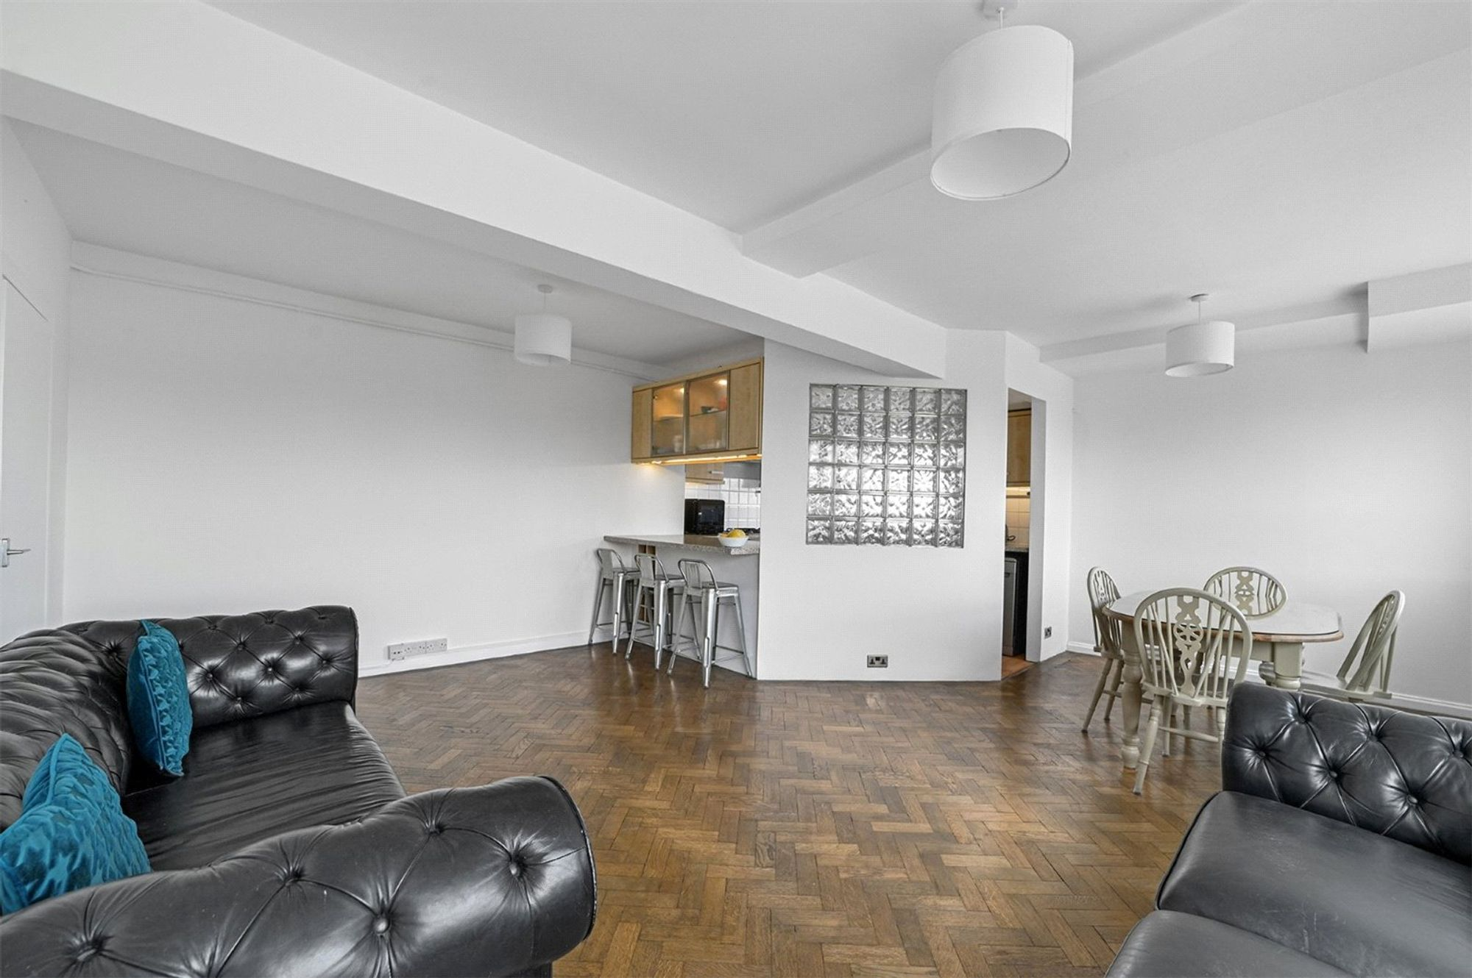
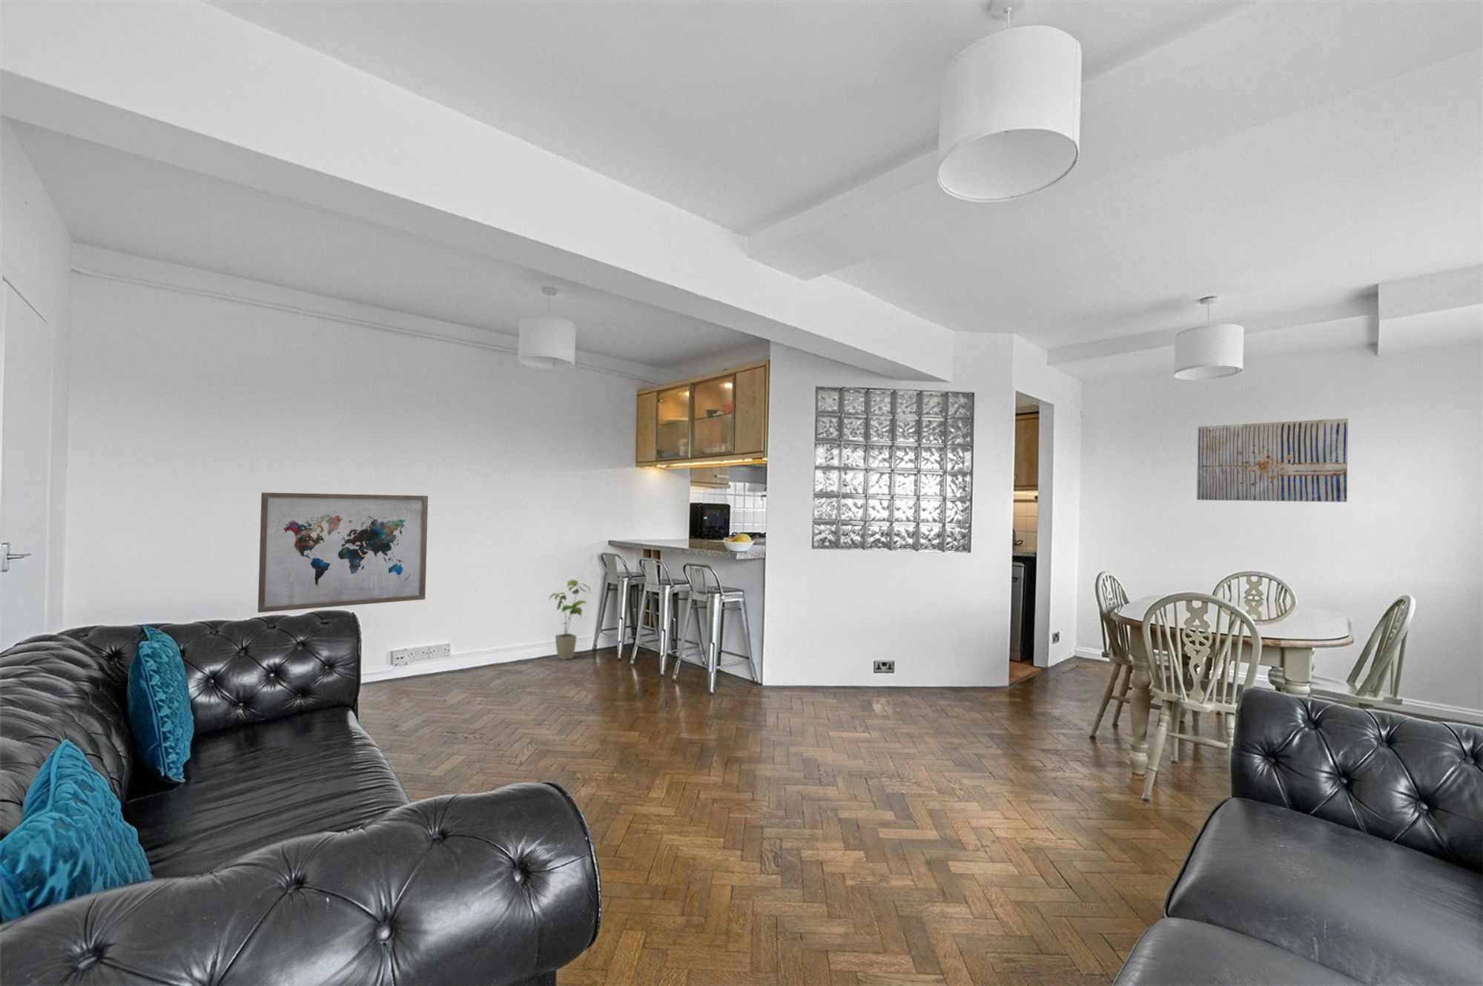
+ wall art (349, 549)
+ house plant (571, 617)
+ wall art (1267, 462)
